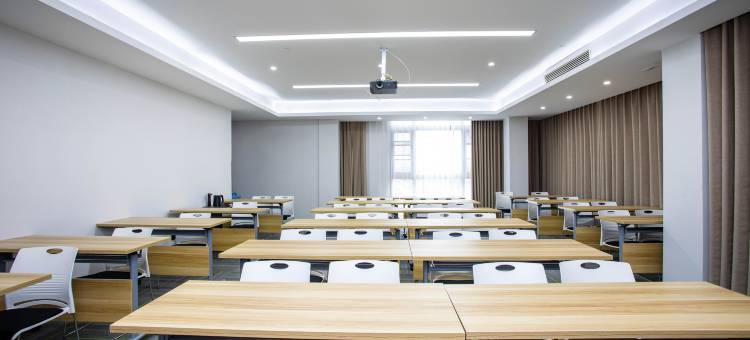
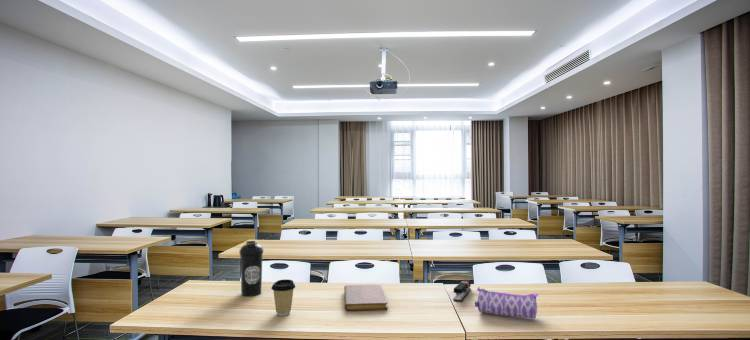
+ stapler (462, 288)
+ water bottle (251, 267)
+ coffee cup (283, 297)
+ notebook (364, 296)
+ pencil case (506, 302)
